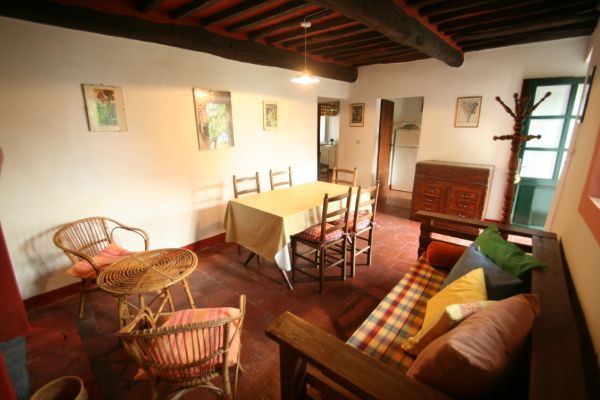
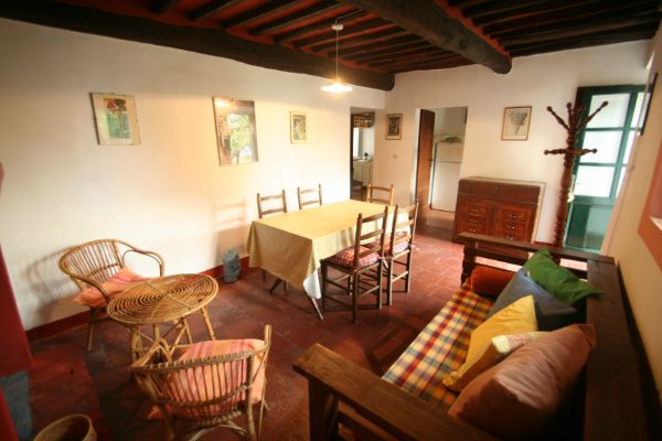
+ bag (232, 266)
